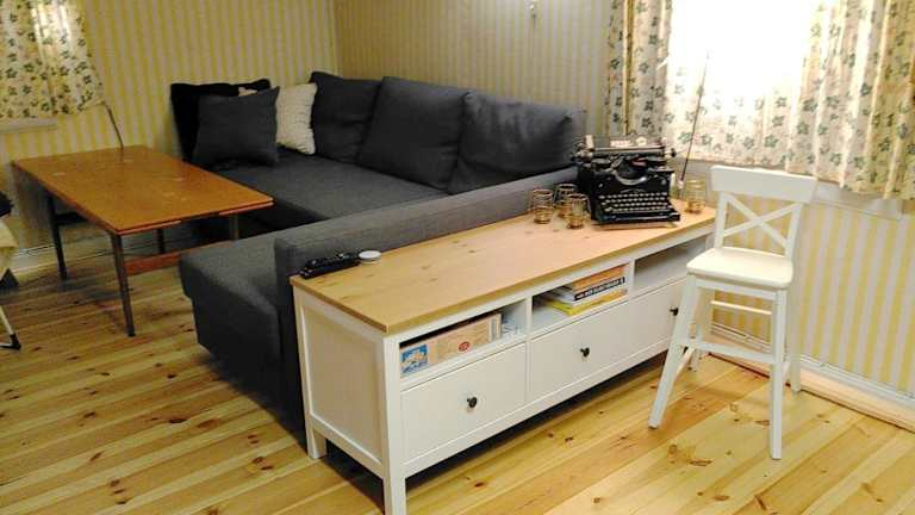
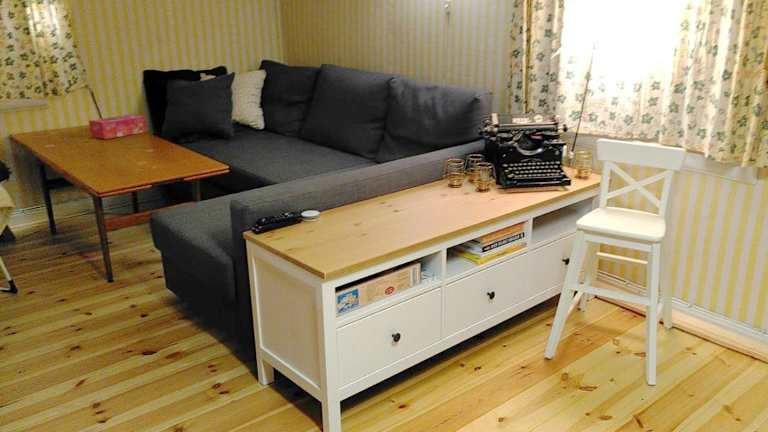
+ tissue box (118, 126)
